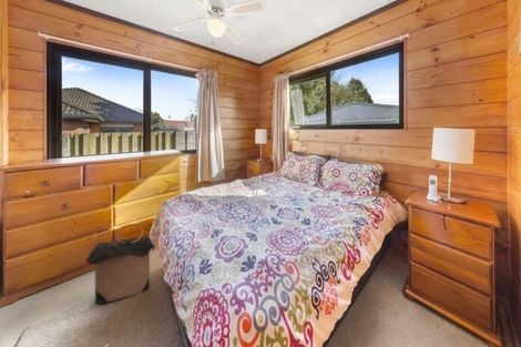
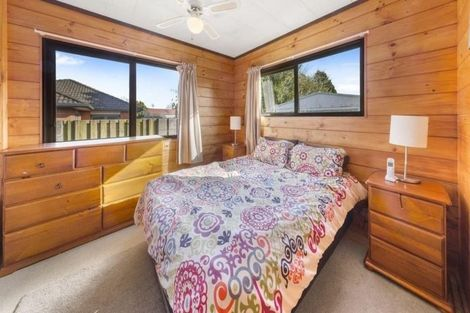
- laundry hamper (122, 259)
